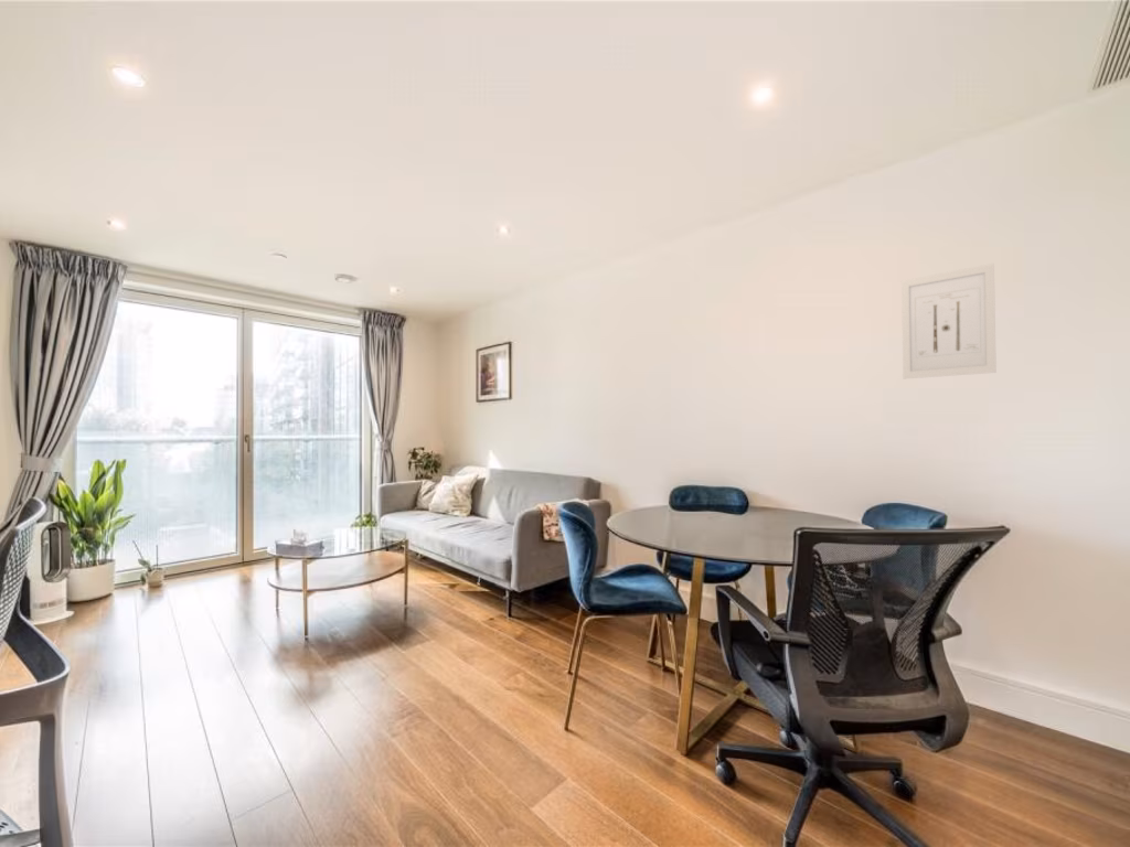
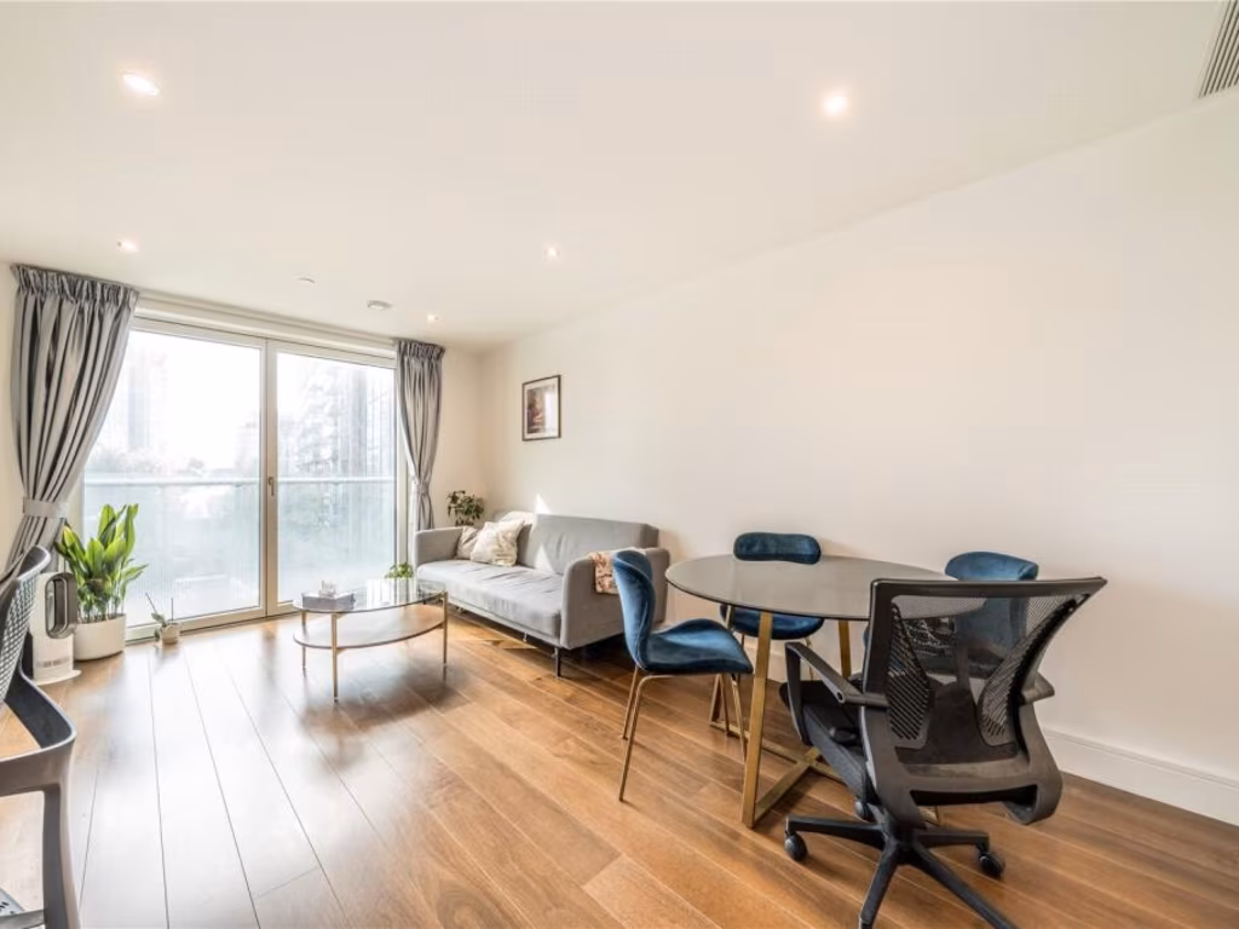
- wall art (946, 324)
